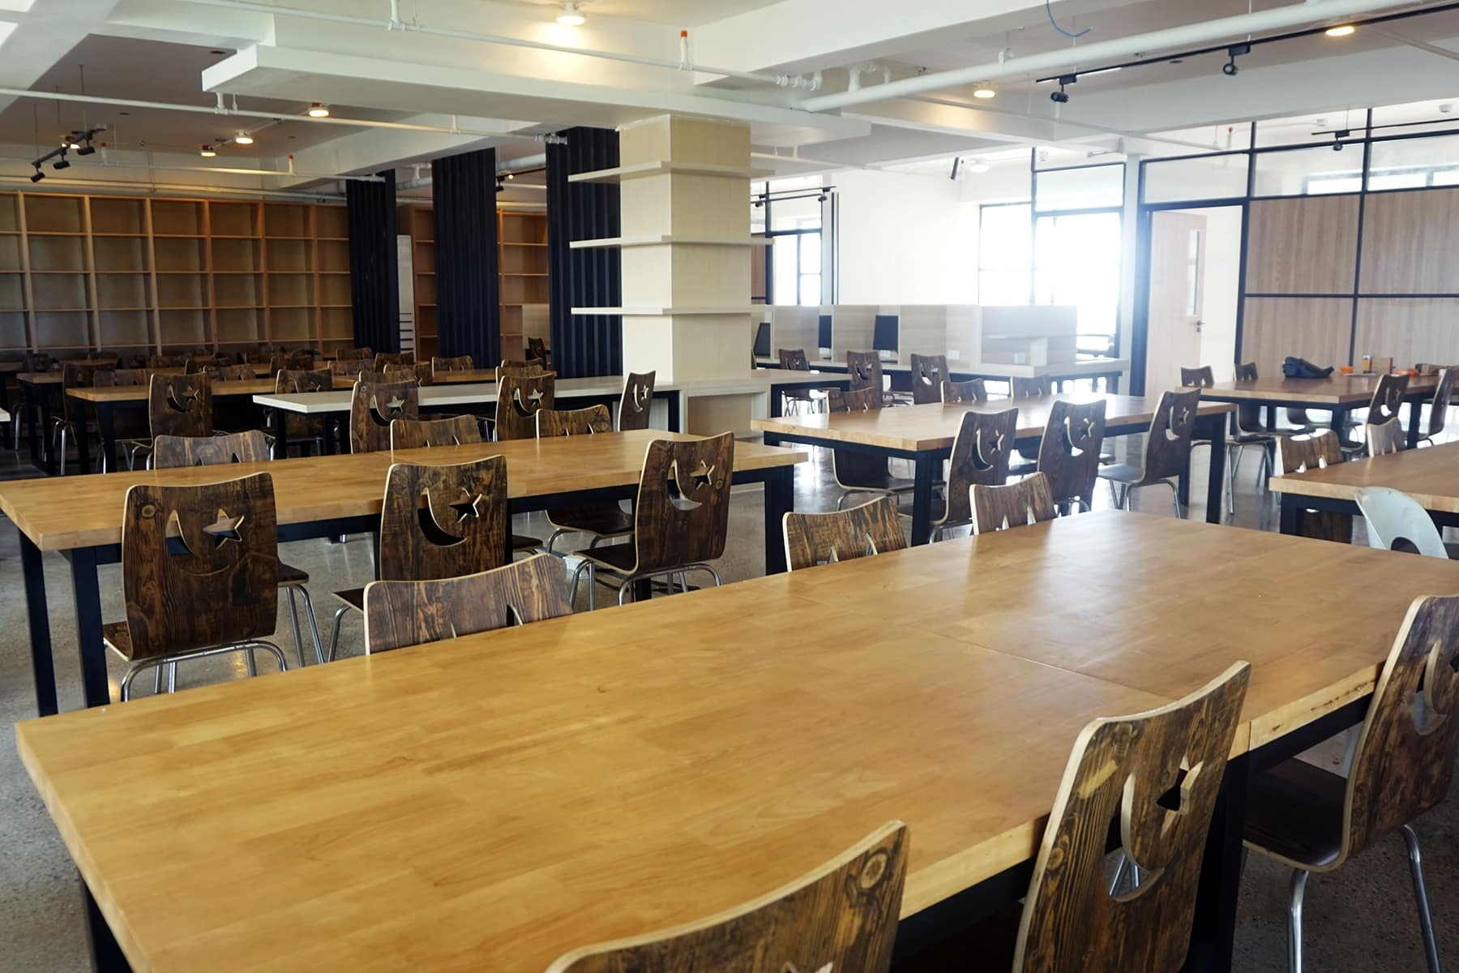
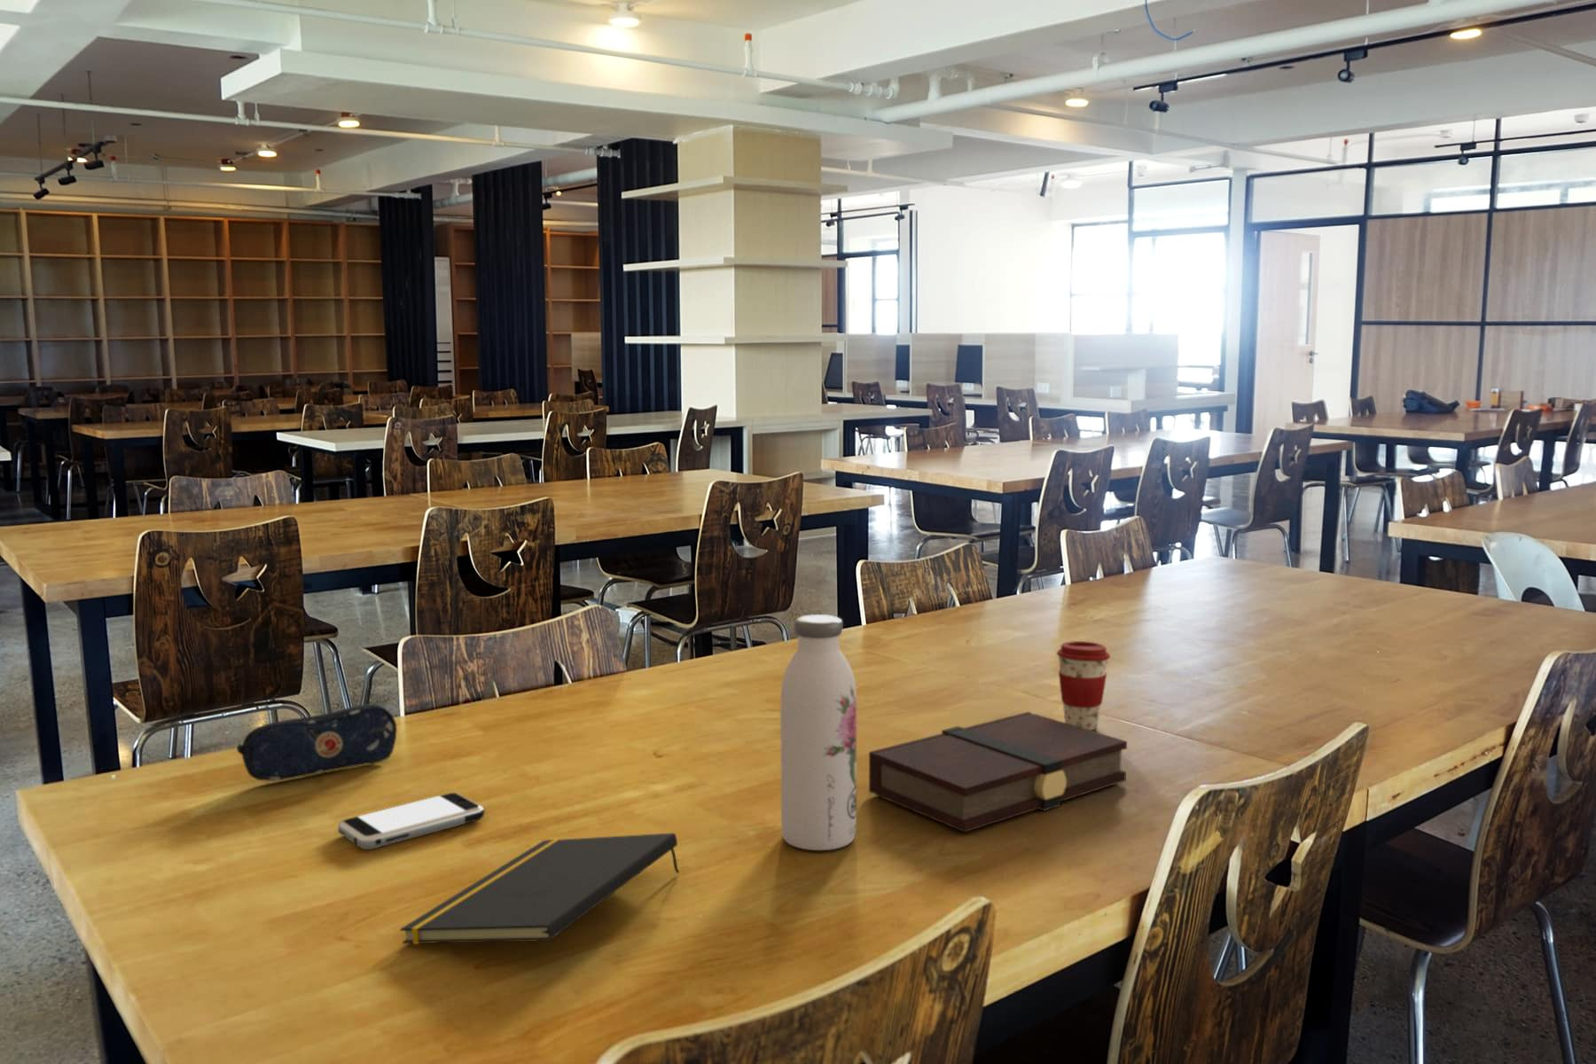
+ notepad (546, 885)
+ book (999, 766)
+ pencil case (322, 742)
+ coffee cup (1082, 685)
+ water bottle (818, 728)
+ smartphone (412, 821)
